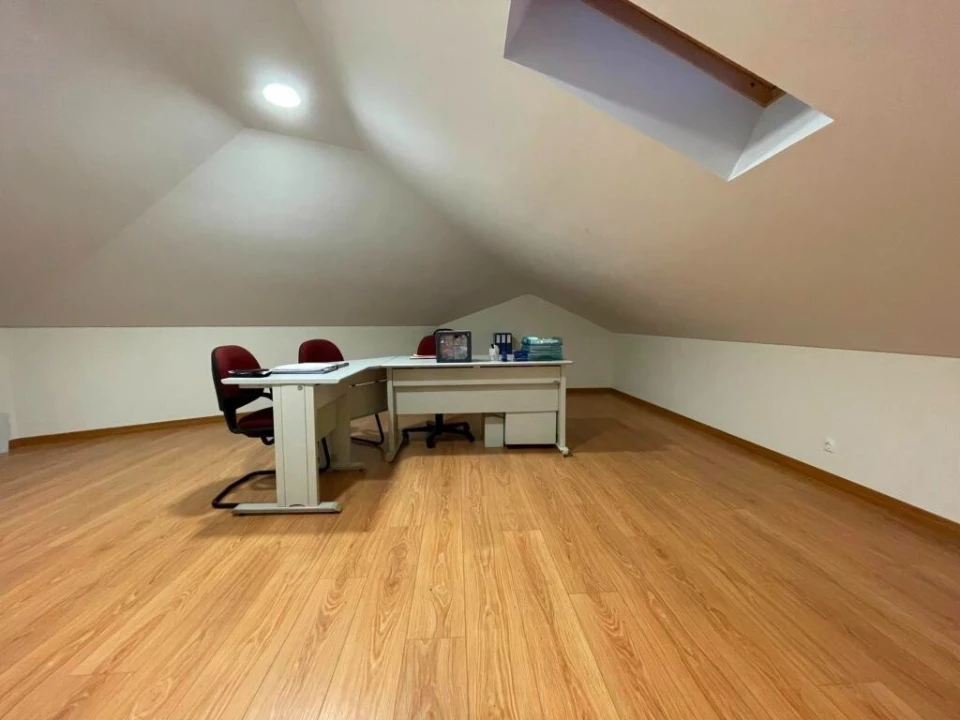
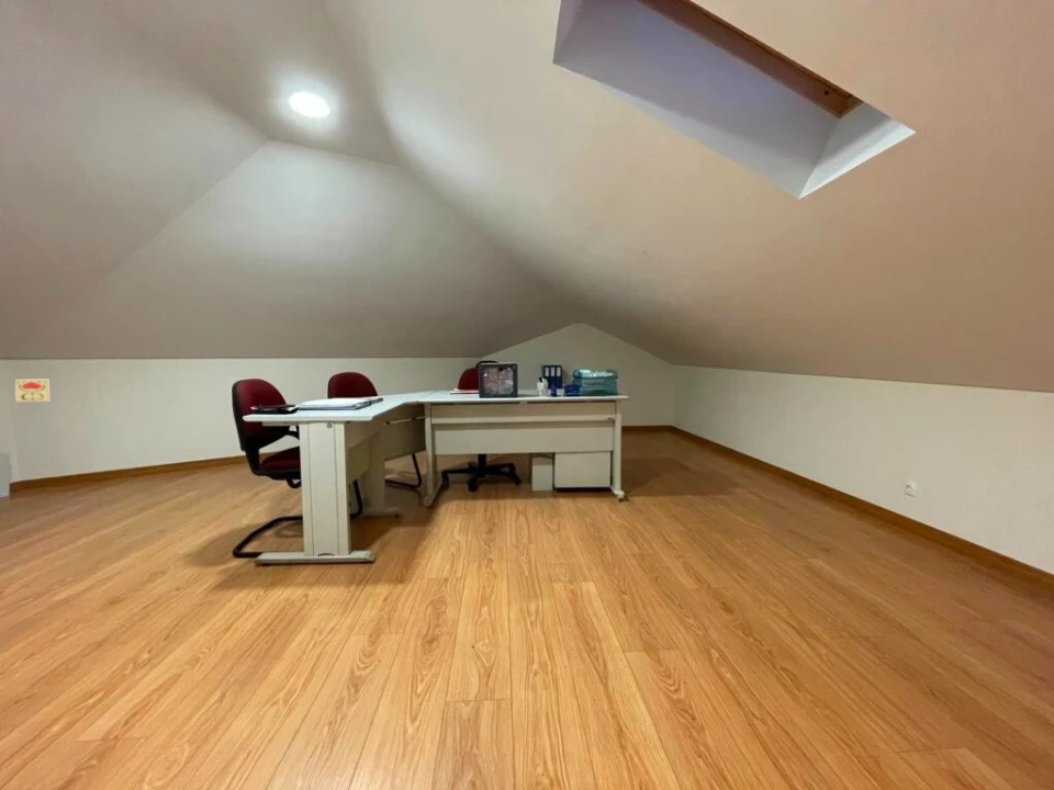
+ decorative tile (32, 390)
